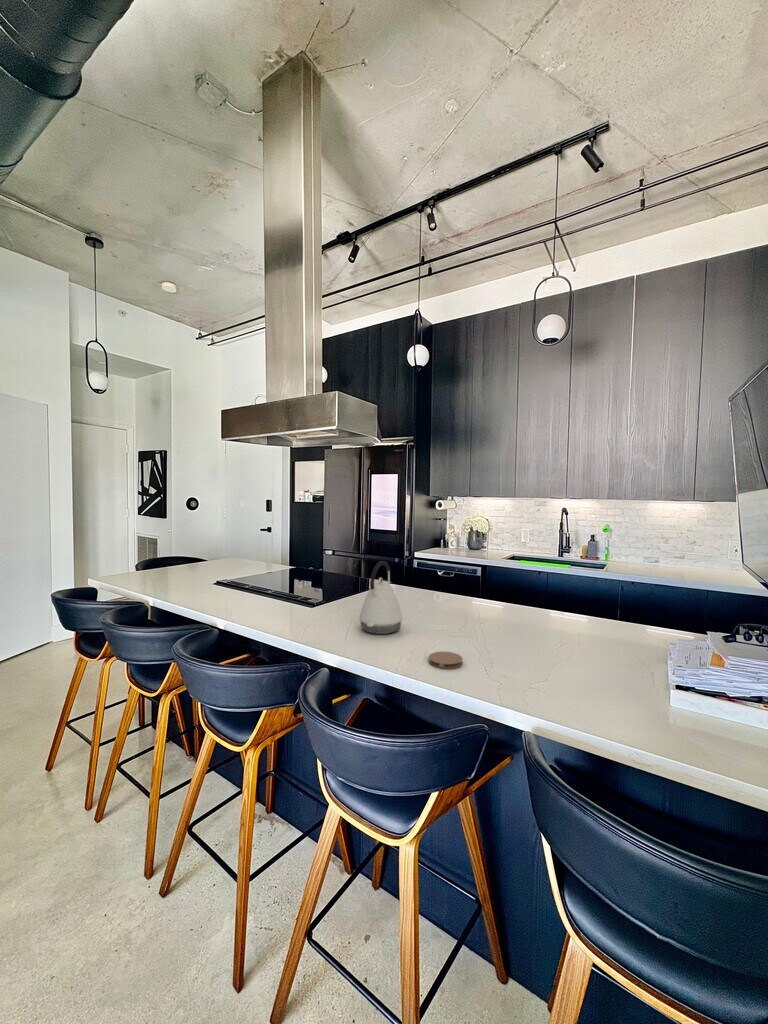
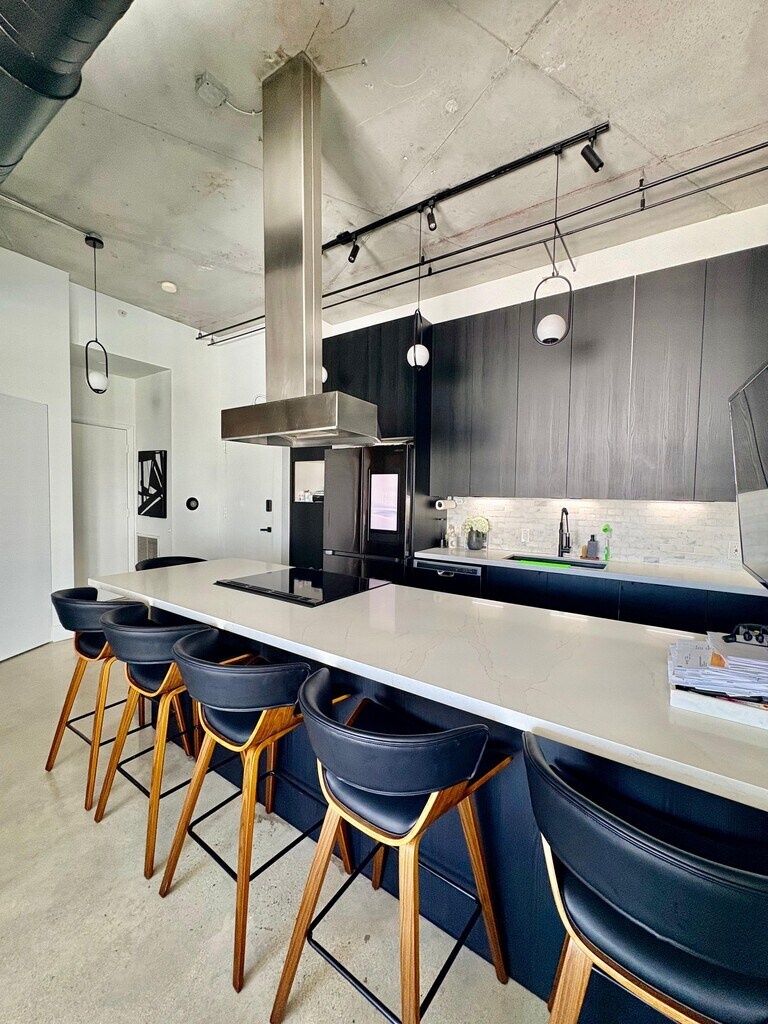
- coaster (445, 659)
- kettle (381, 594)
